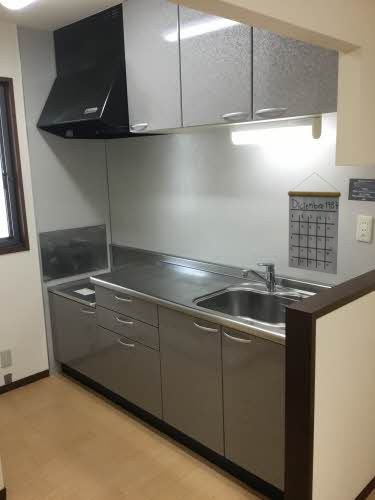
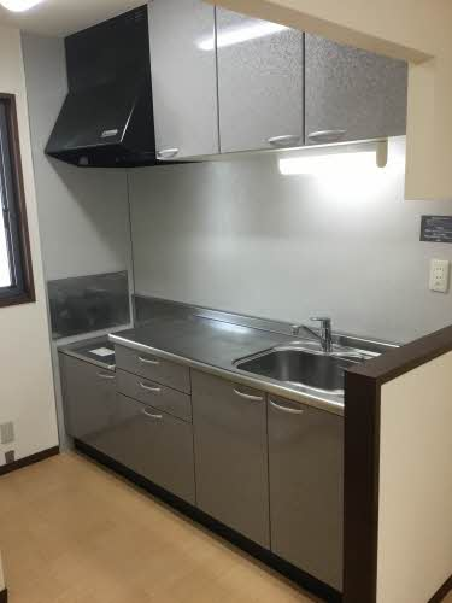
- calendar (312, 222)
